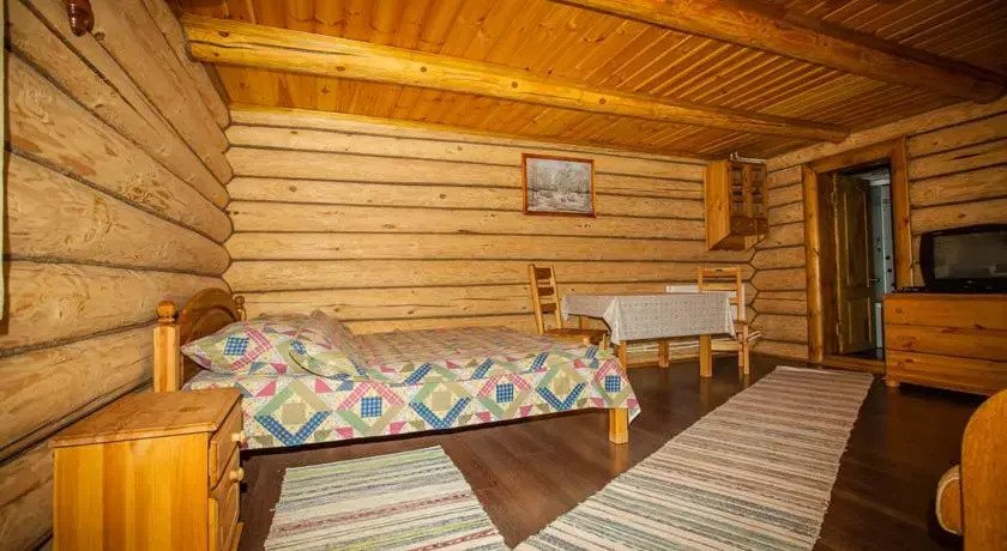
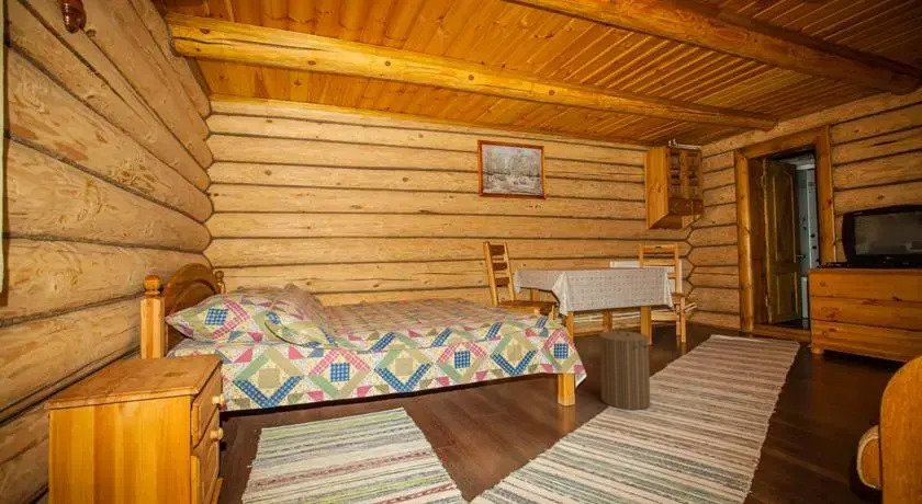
+ laundry hamper (623, 363)
